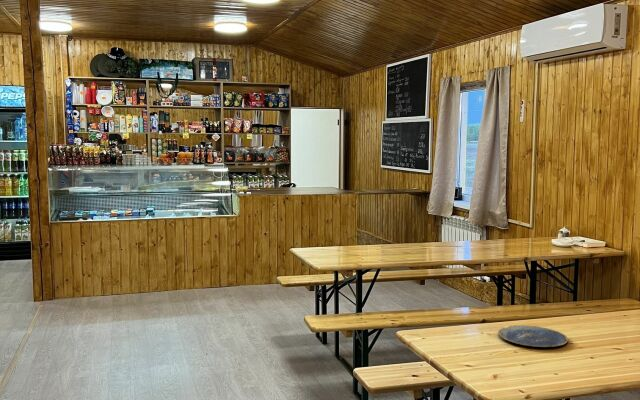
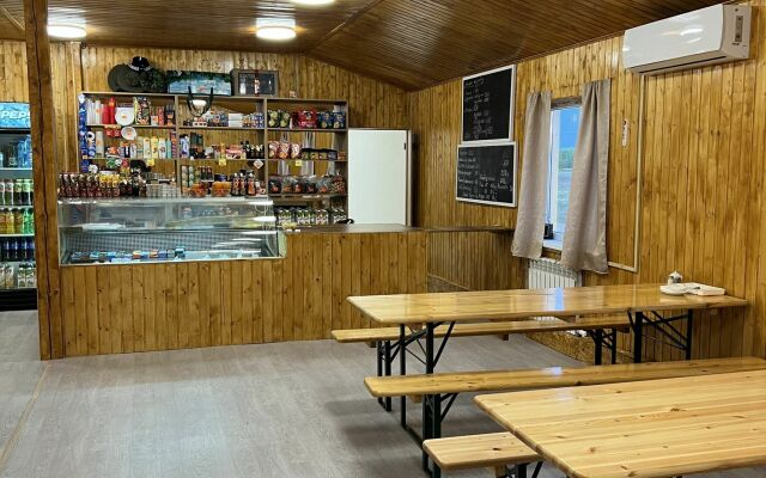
- plate (532, 336)
